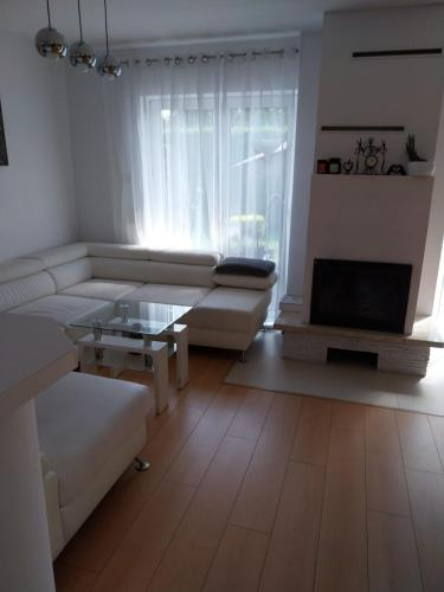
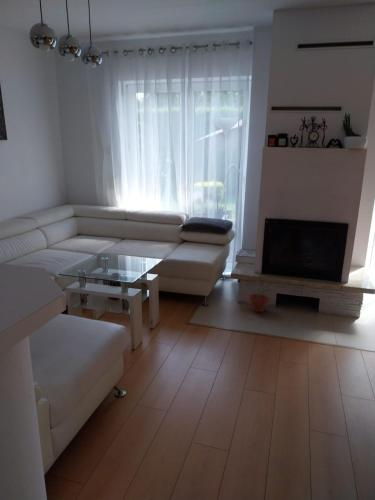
+ potted plant (260, 295)
